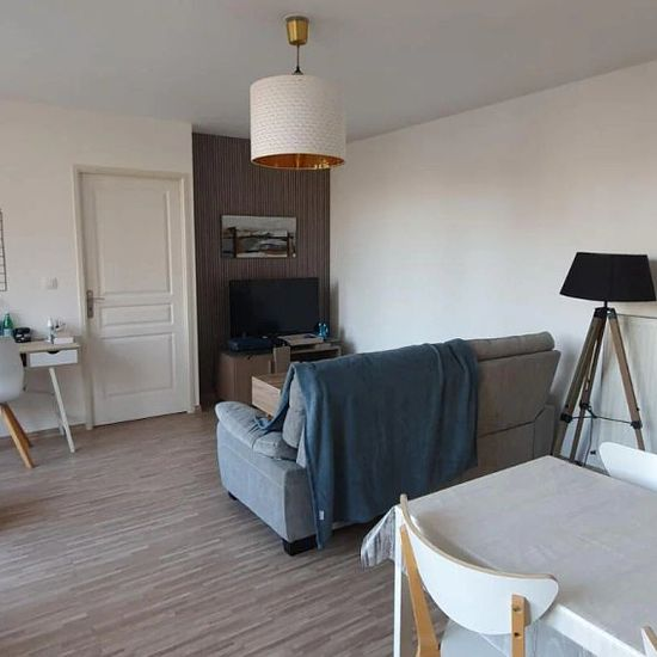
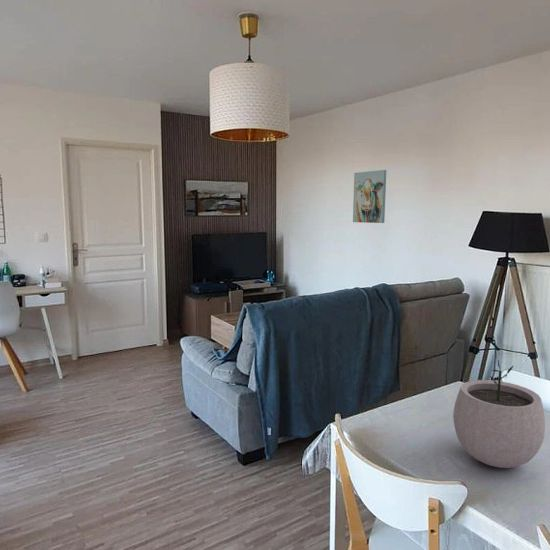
+ wall art (368, 197)
+ plant pot (498, 411)
